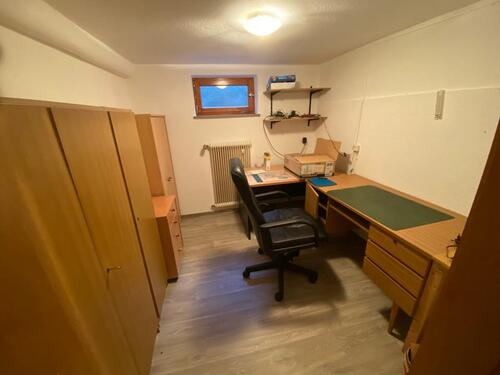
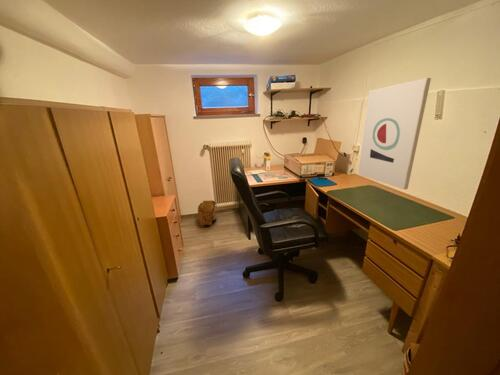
+ backpack (207, 213)
+ wall art (387, 136)
